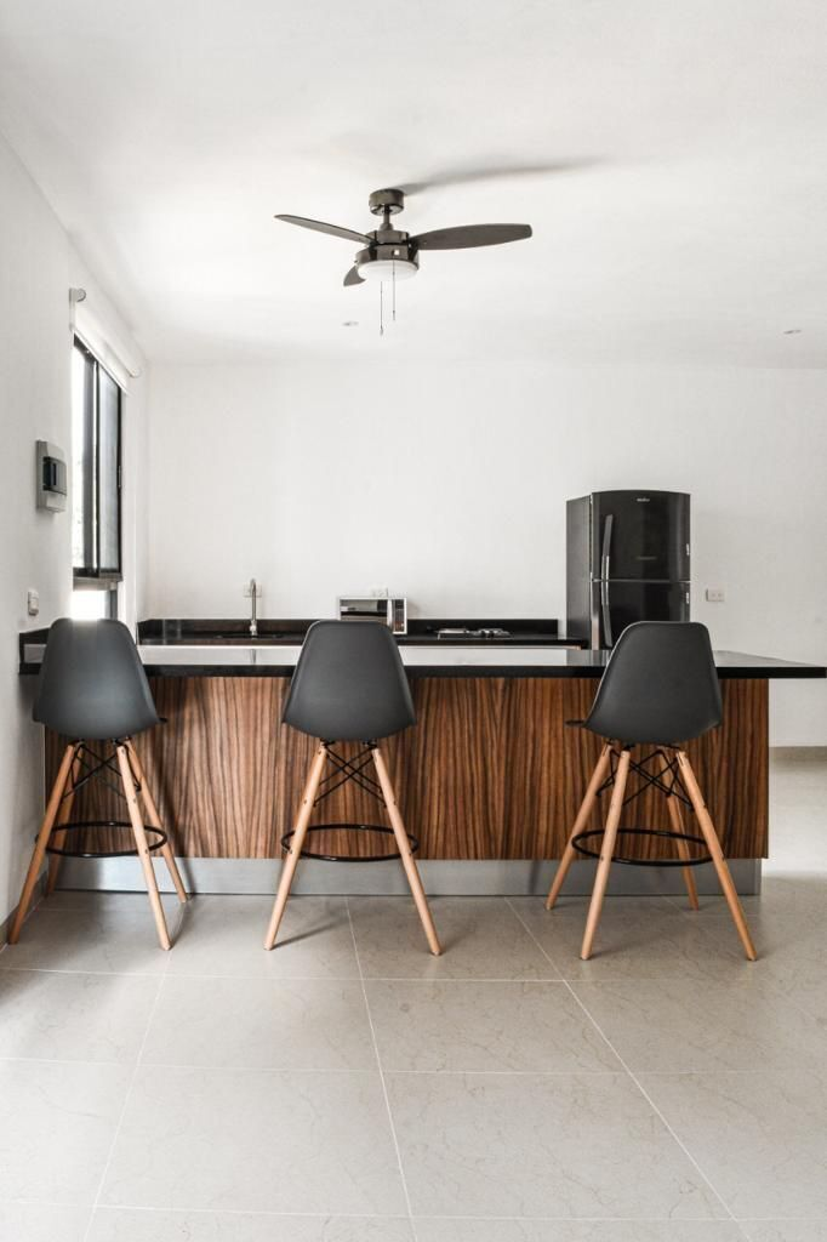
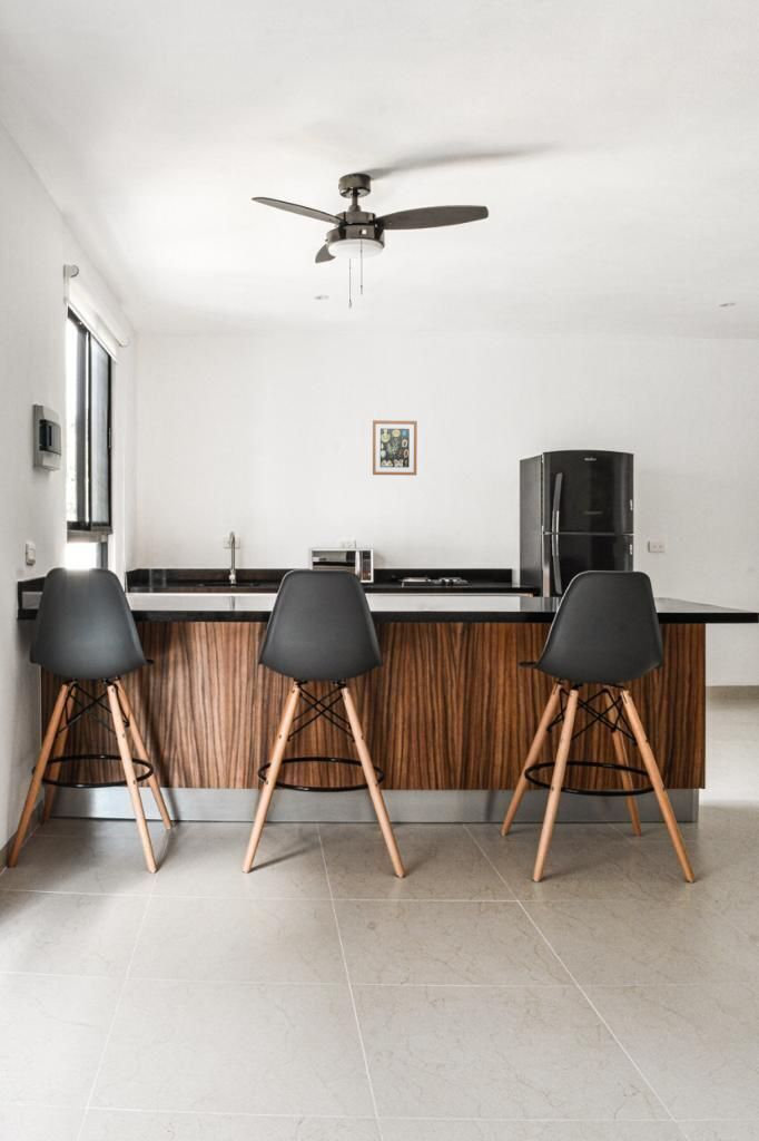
+ wall art (394, 448)
